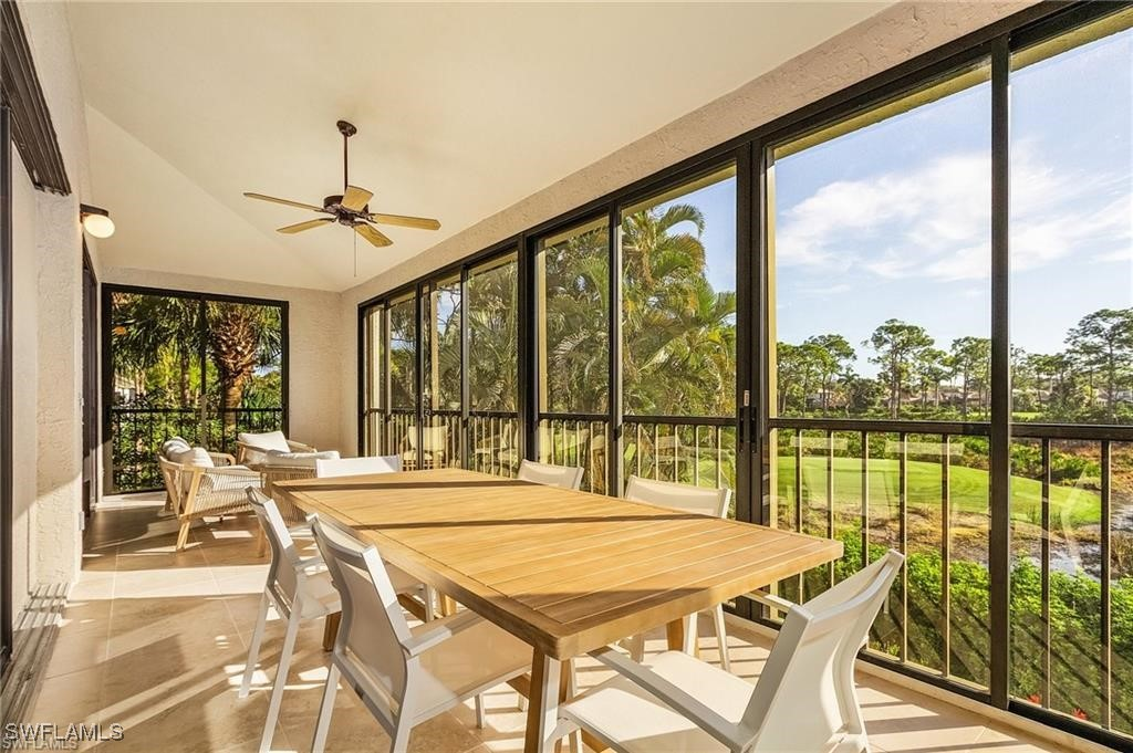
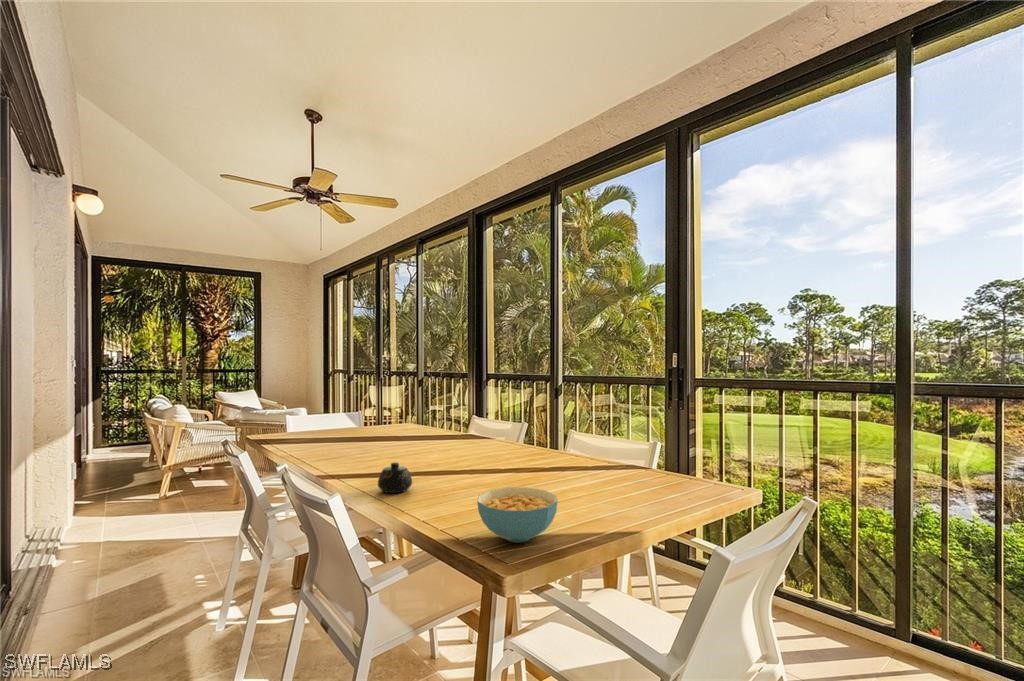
+ teapot (395, 476)
+ cereal bowl (517, 518)
